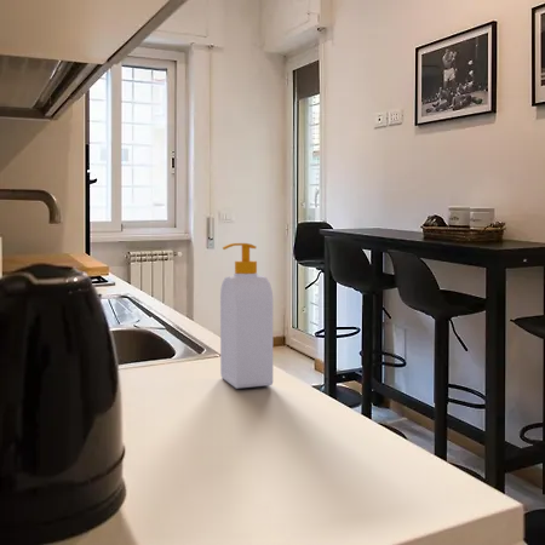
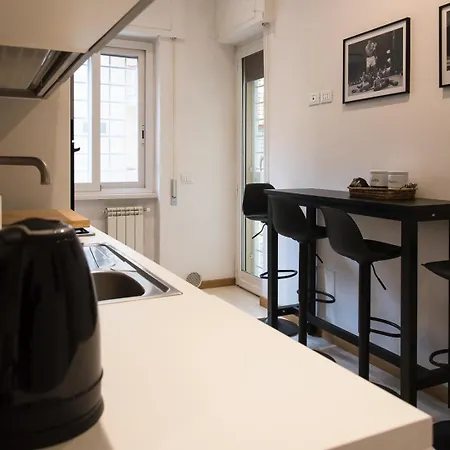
- soap bottle (243, 312)
